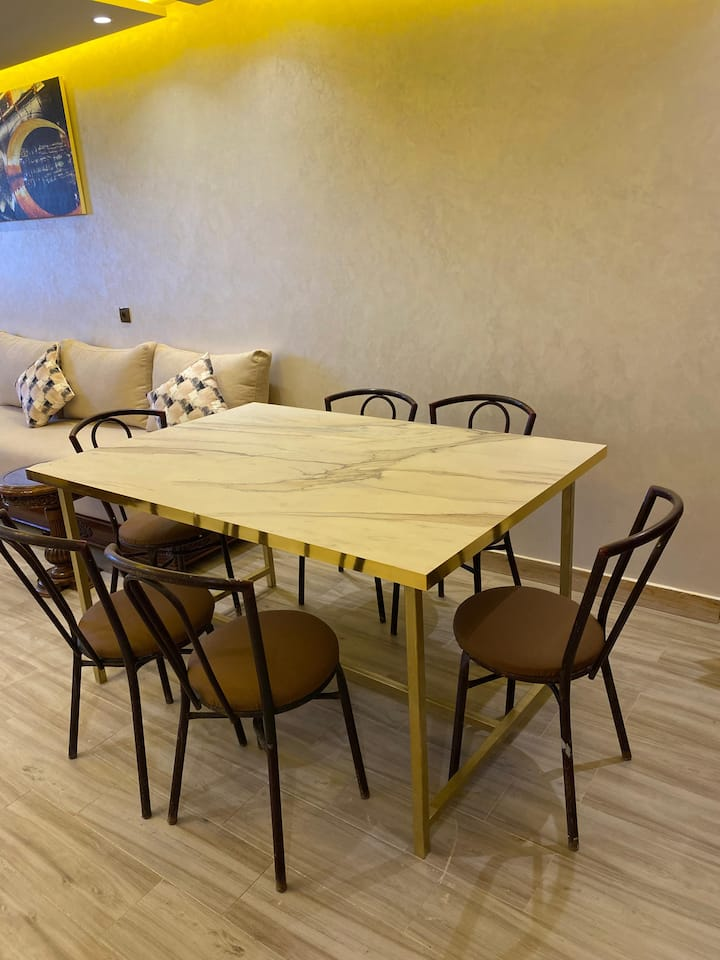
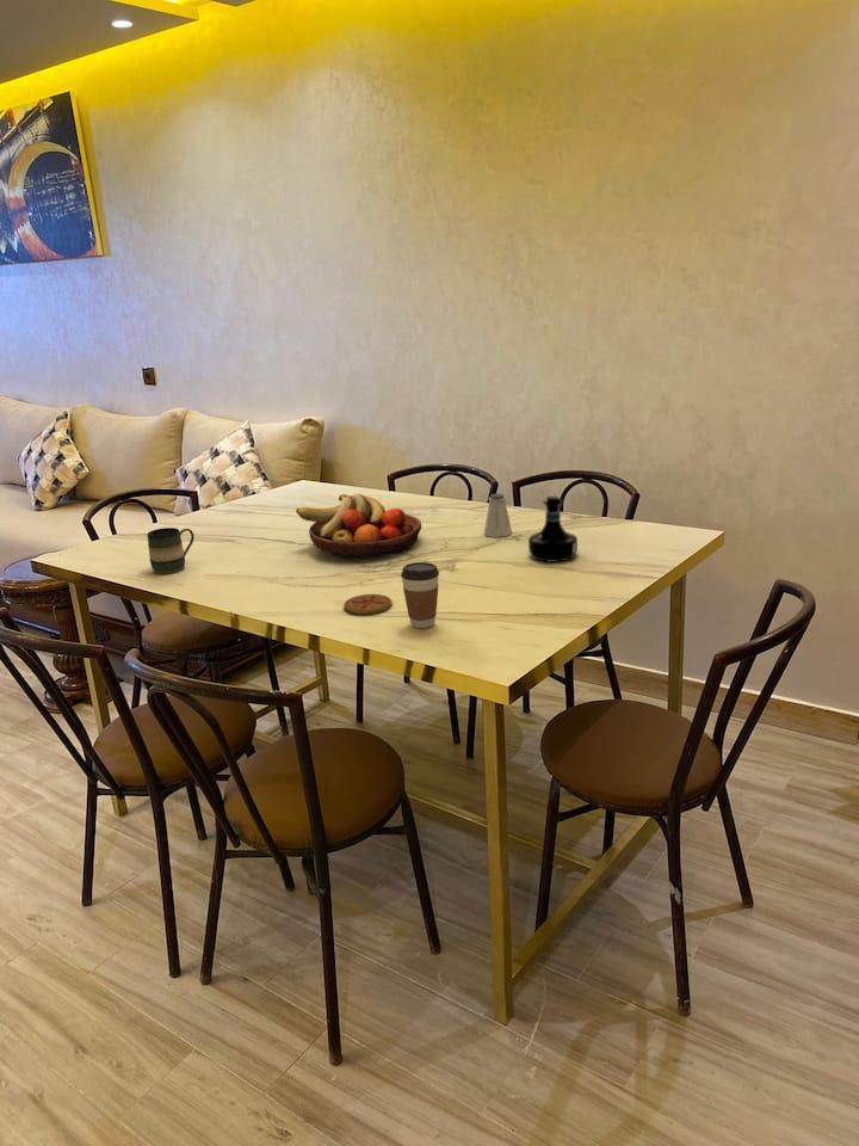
+ mug (172, 548)
+ coffee cup (421, 594)
+ fruit bowl (363, 522)
+ saltshaker (498, 513)
+ tequila bottle (552, 526)
+ coaster (367, 603)
